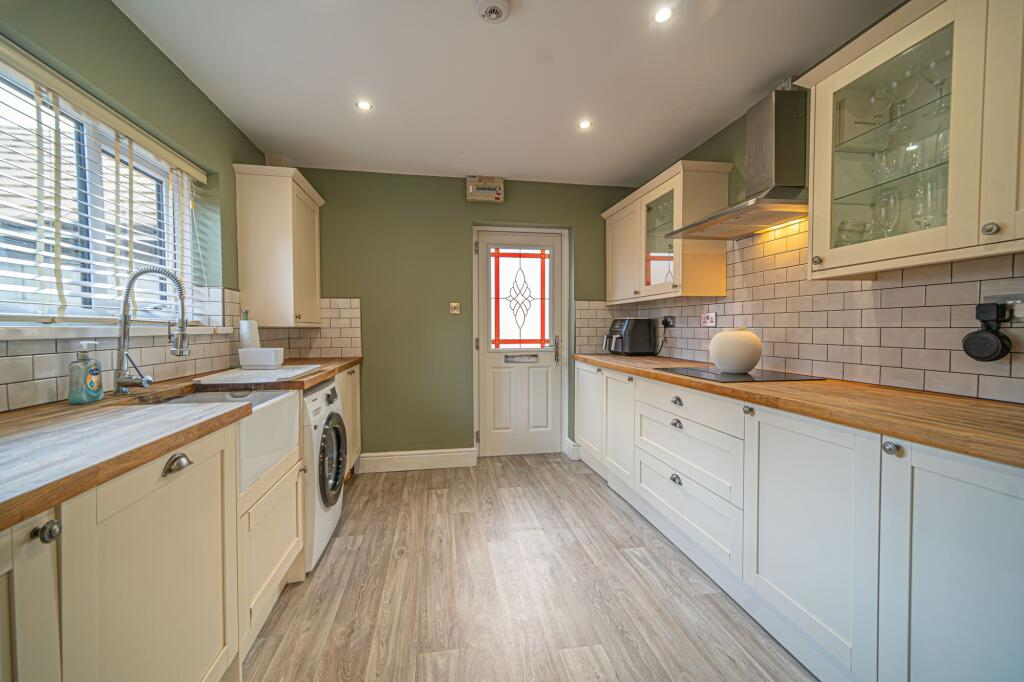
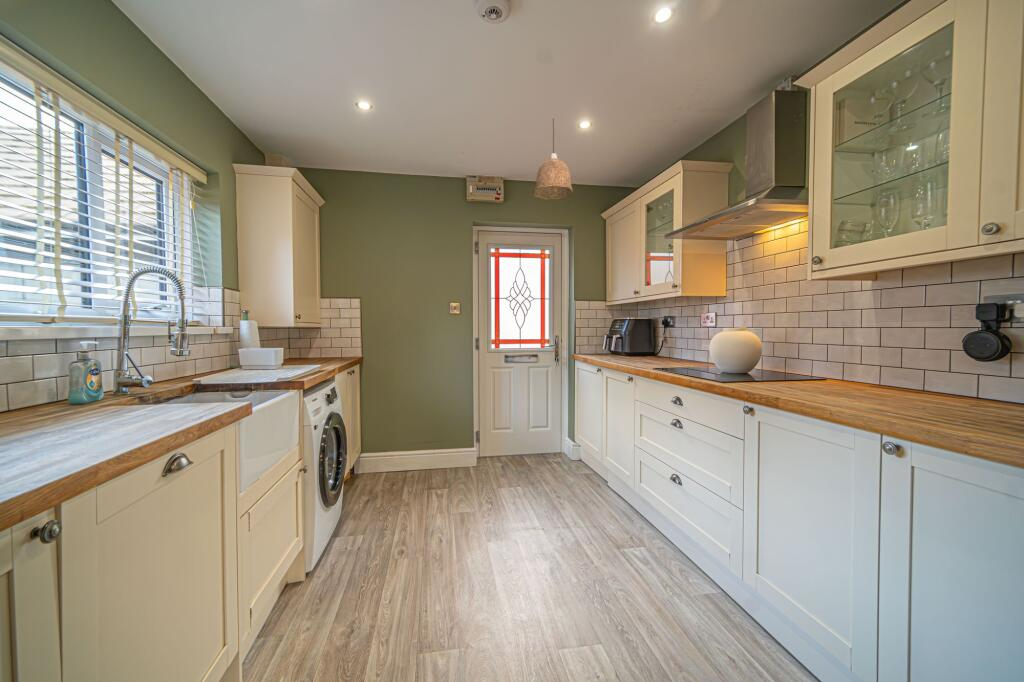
+ pendant lamp (553, 156)
